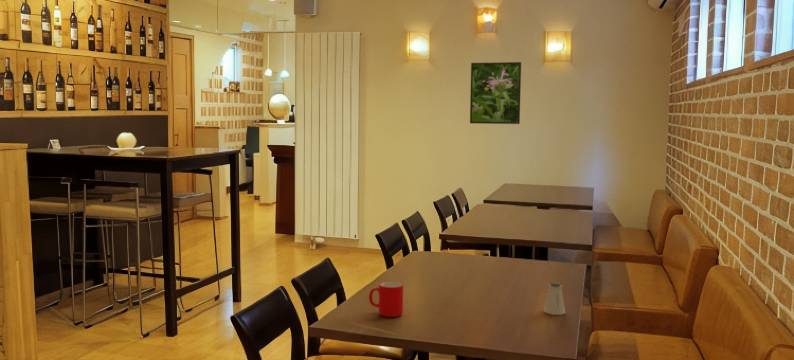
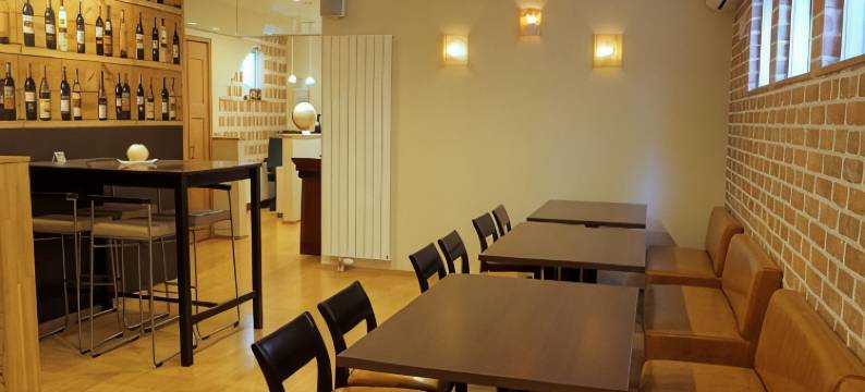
- cup (385, 299)
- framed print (495, 93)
- saltshaker (554, 297)
